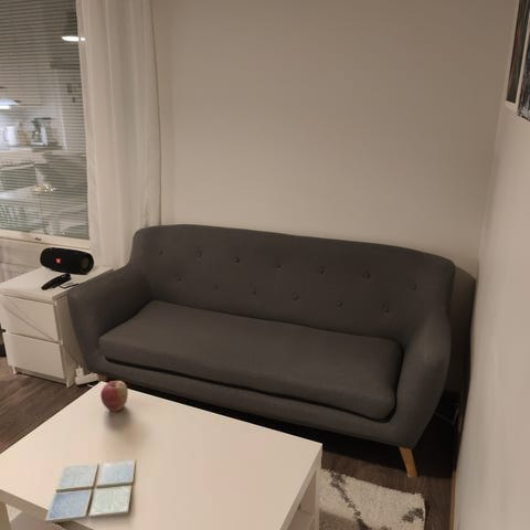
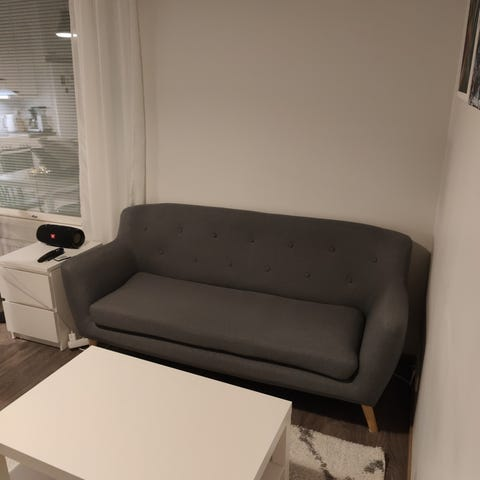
- apple (114, 395)
- drink coaster (95, 489)
